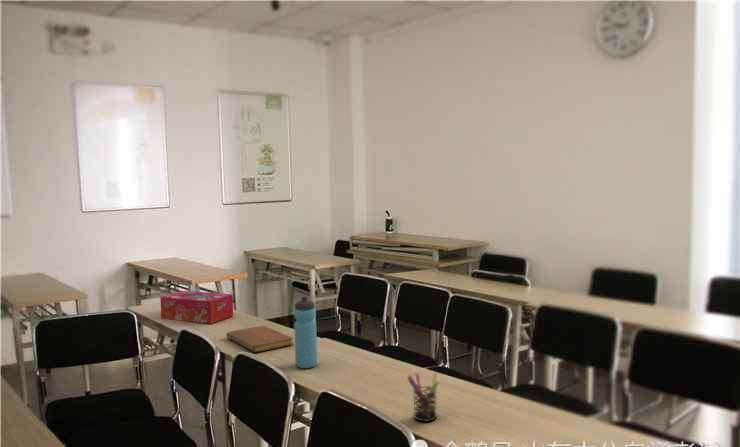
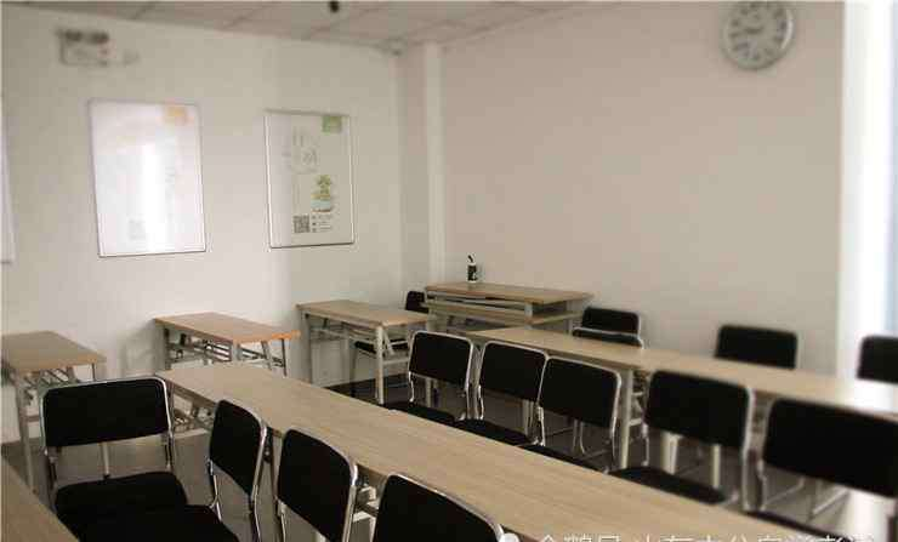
- notebook (259, 338)
- water bottle (305, 331)
- pen holder (426, 394)
- tissue box (196, 306)
